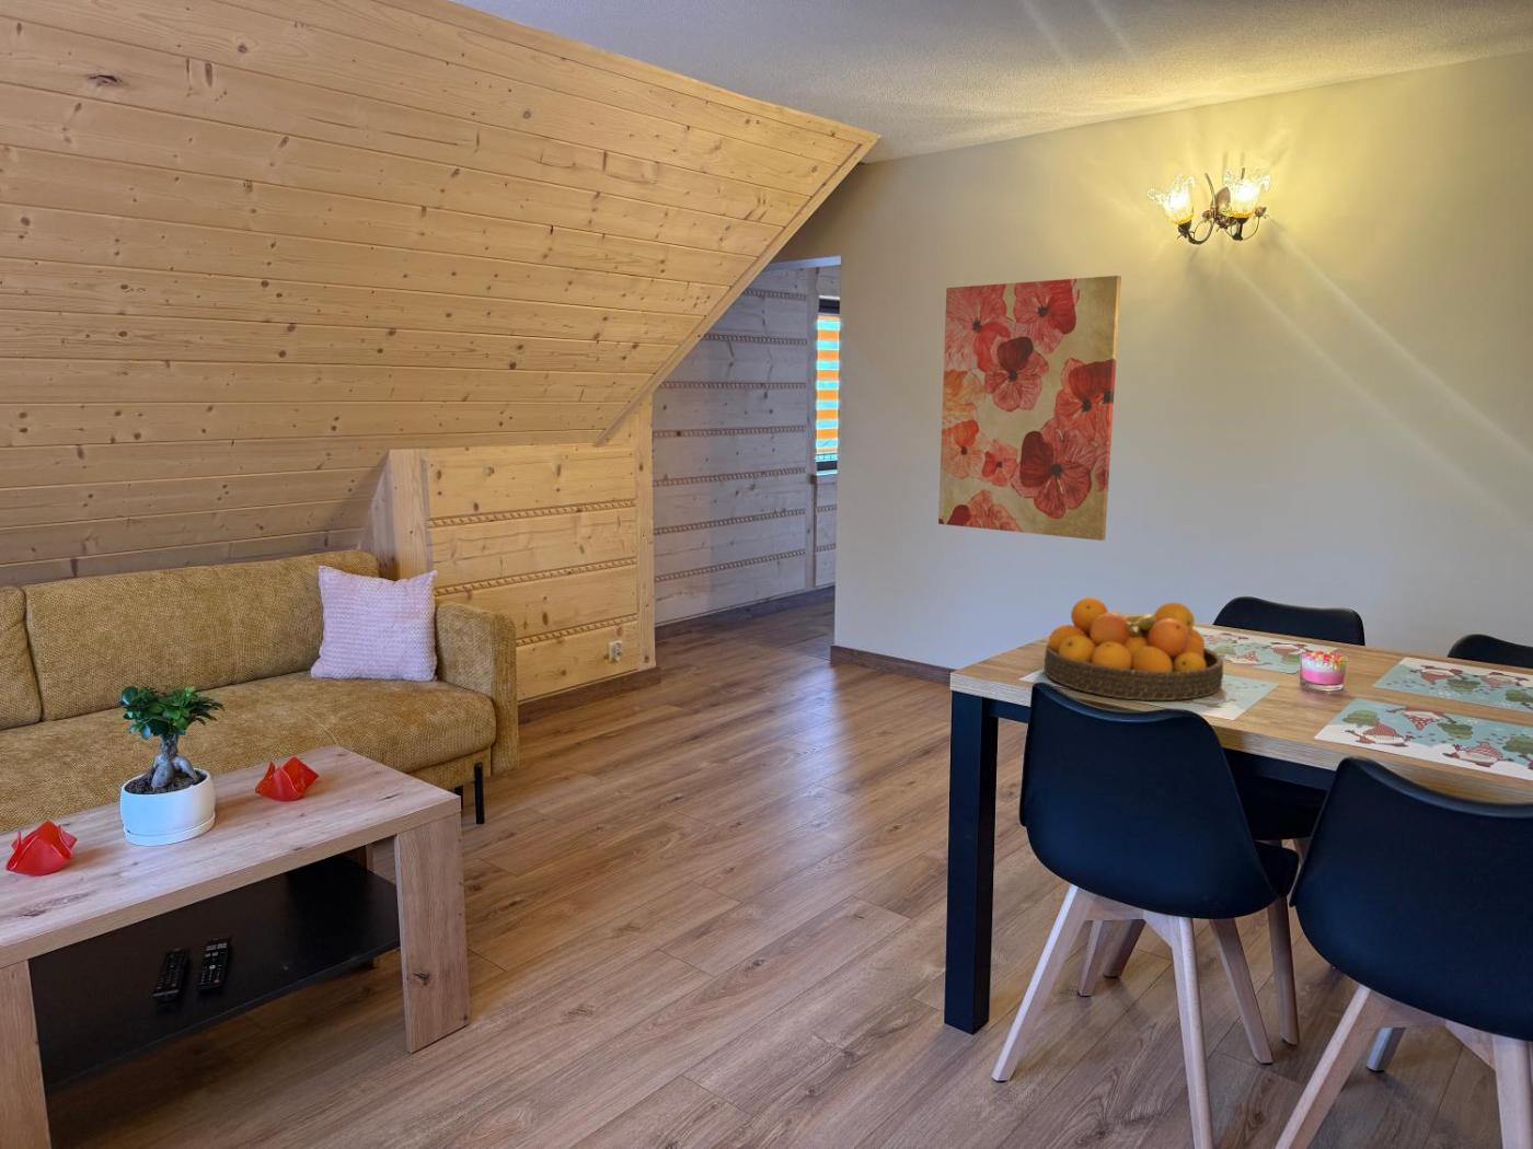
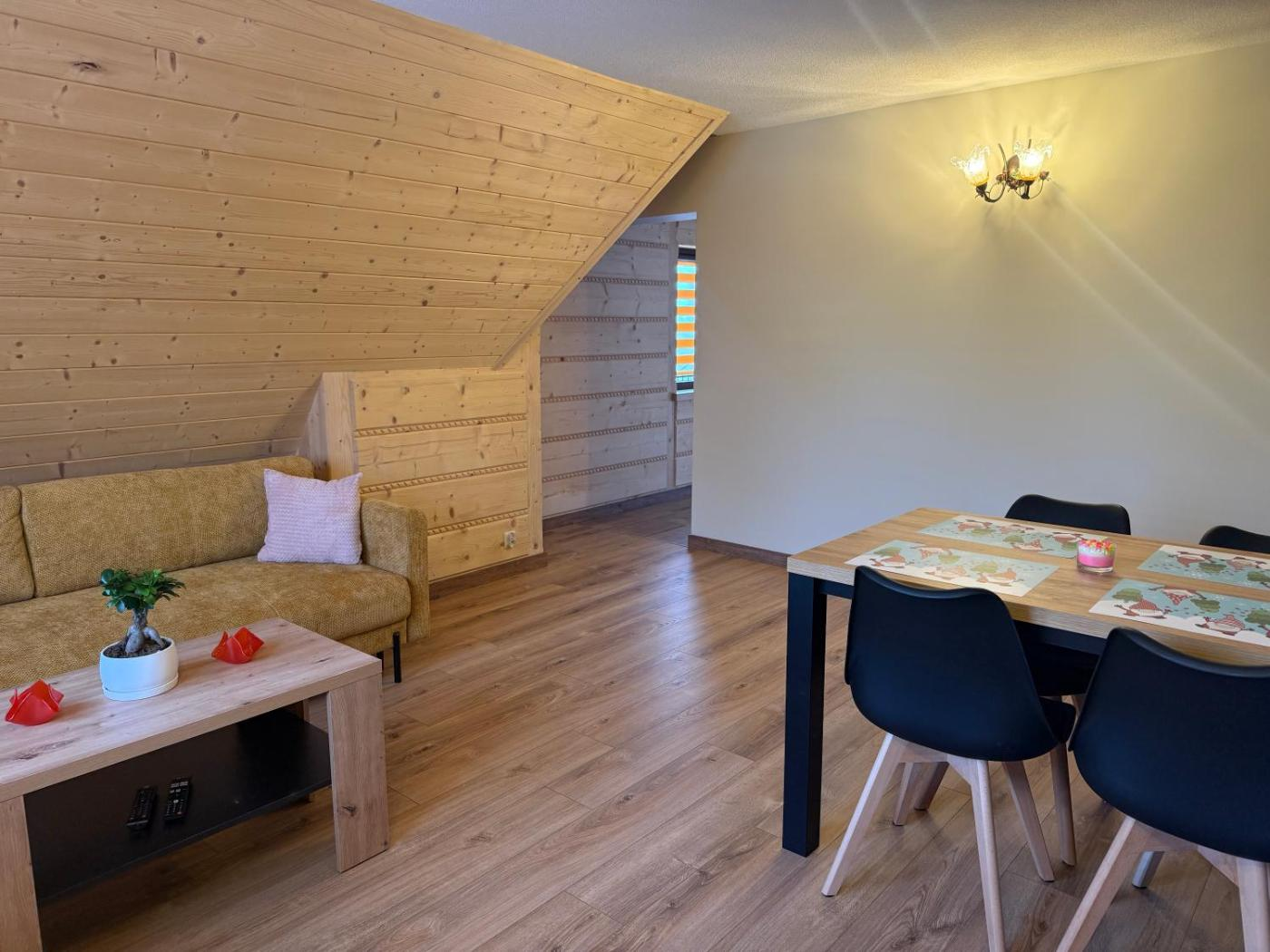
- fruit bowl (1132, 640)
- wall art (1022, 409)
